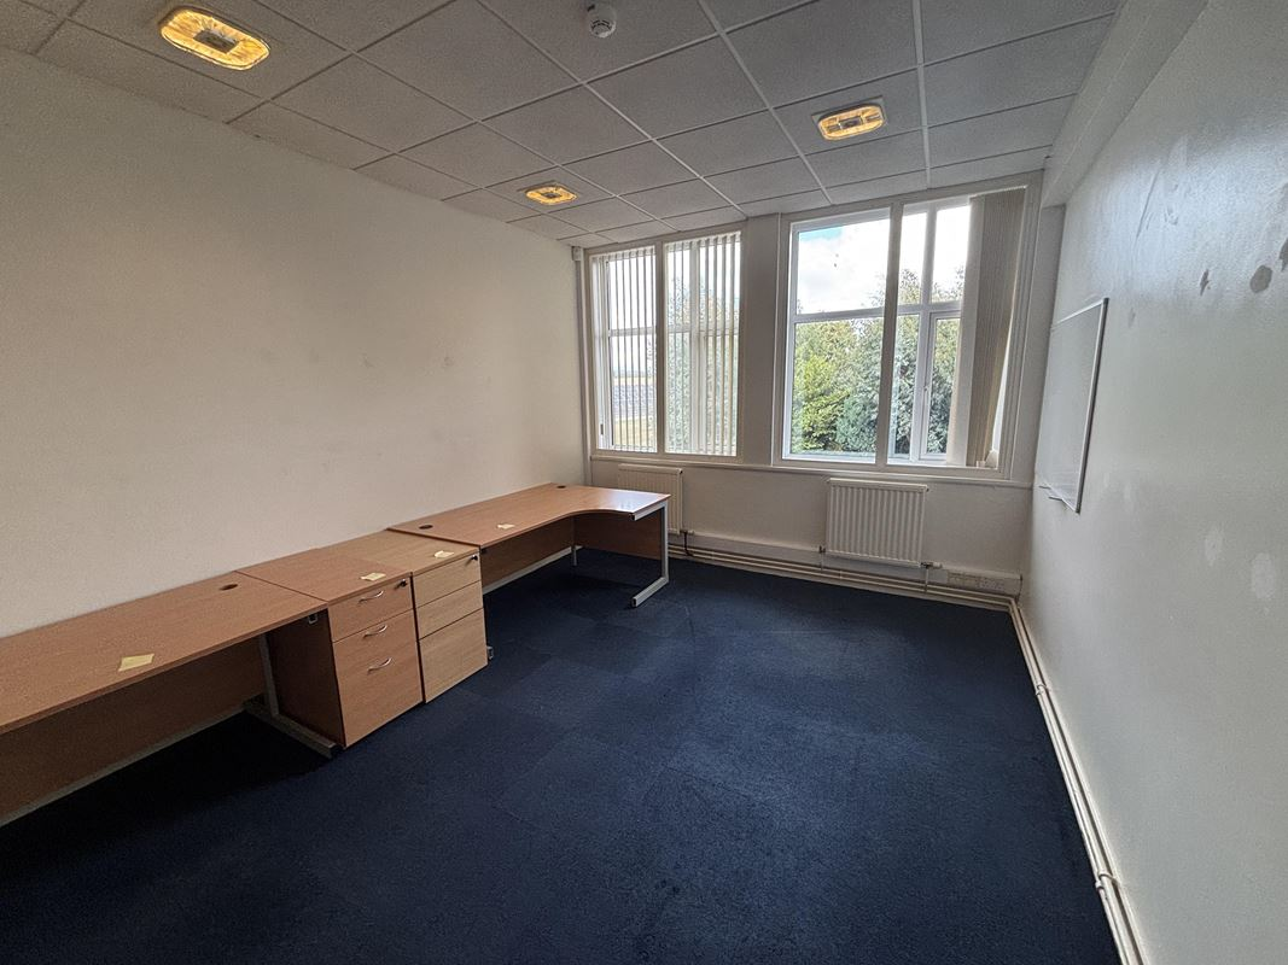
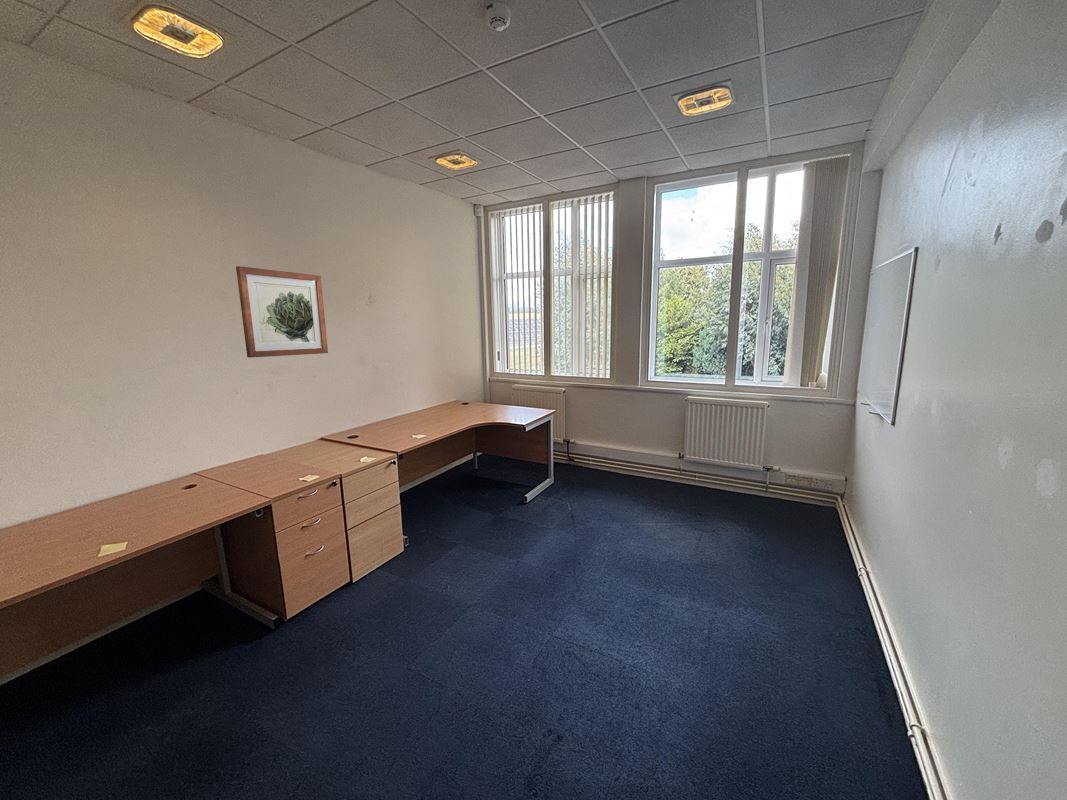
+ wall art (286, 314)
